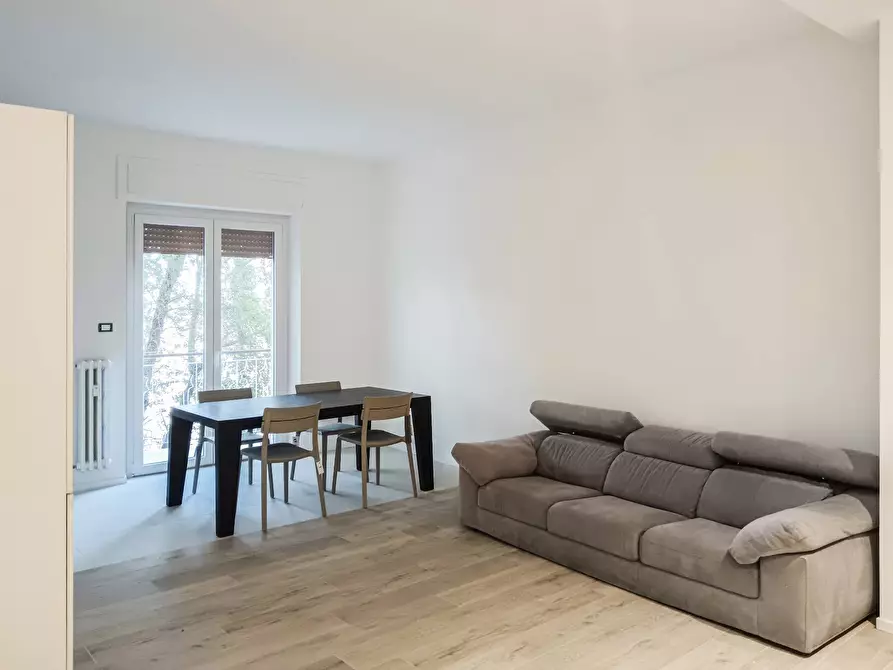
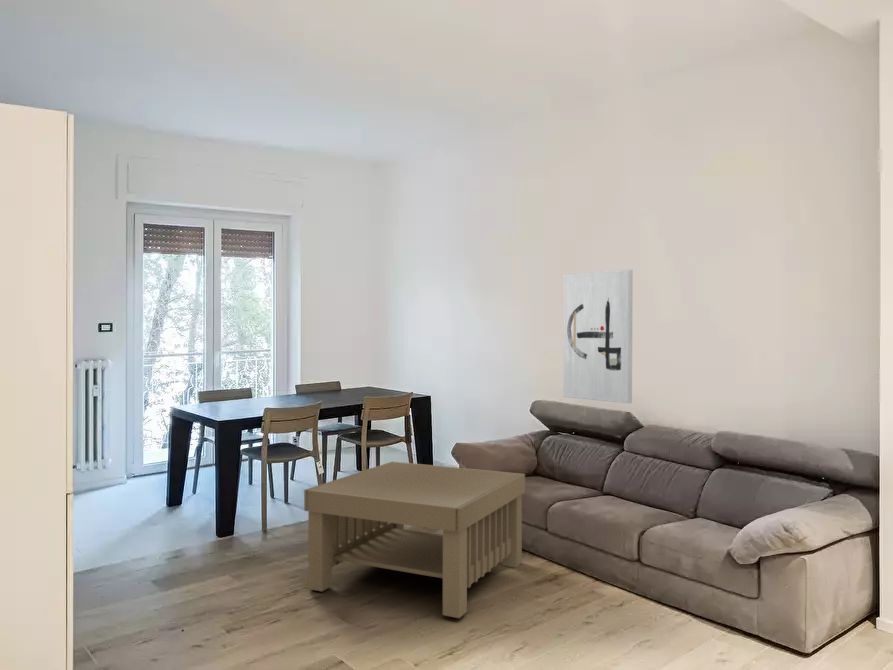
+ wall art (596, 336)
+ coffee table (420, 526)
